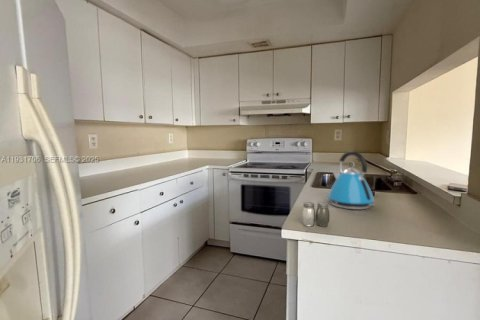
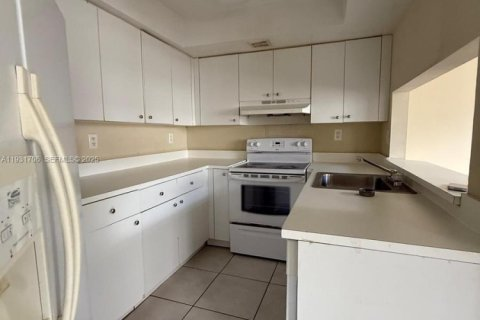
- salt and pepper shaker (316, 213)
- kettle (352, 178)
